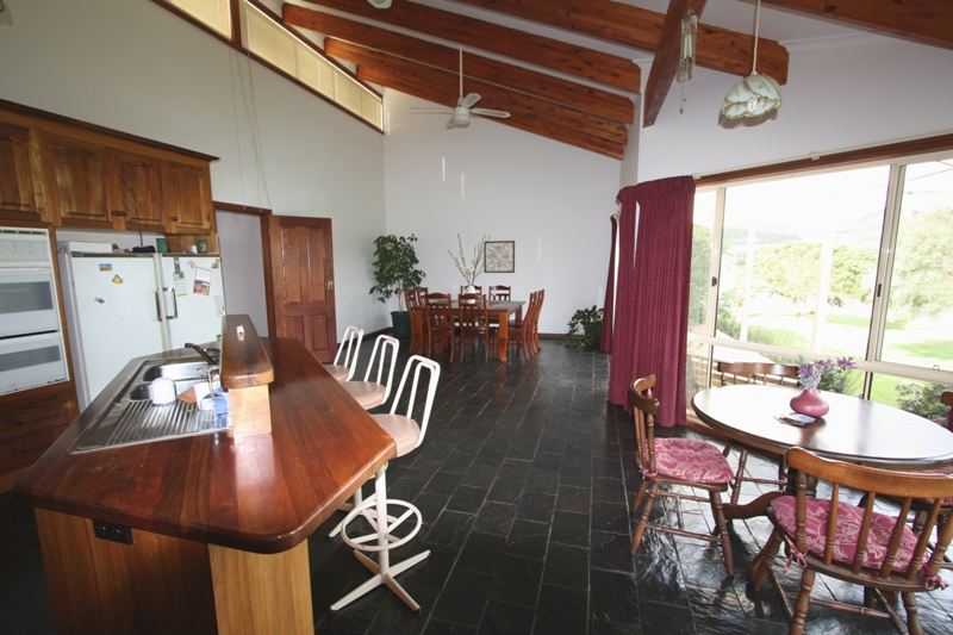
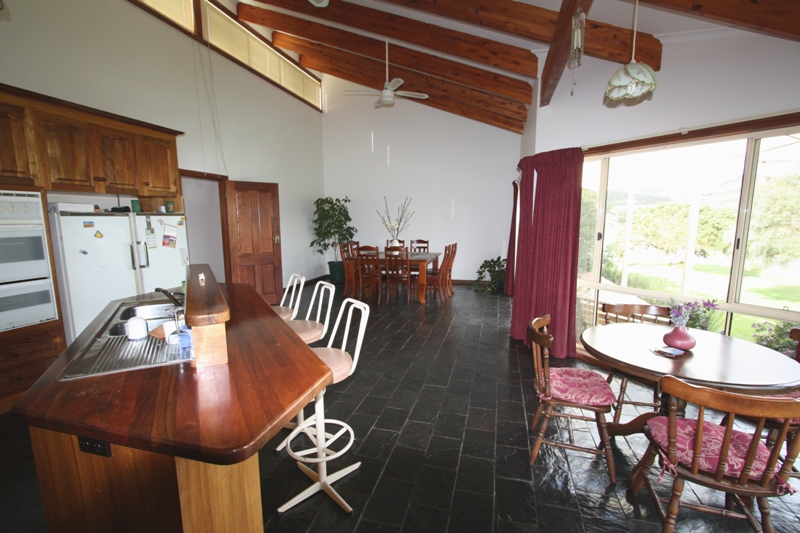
- wall art (498, 257)
